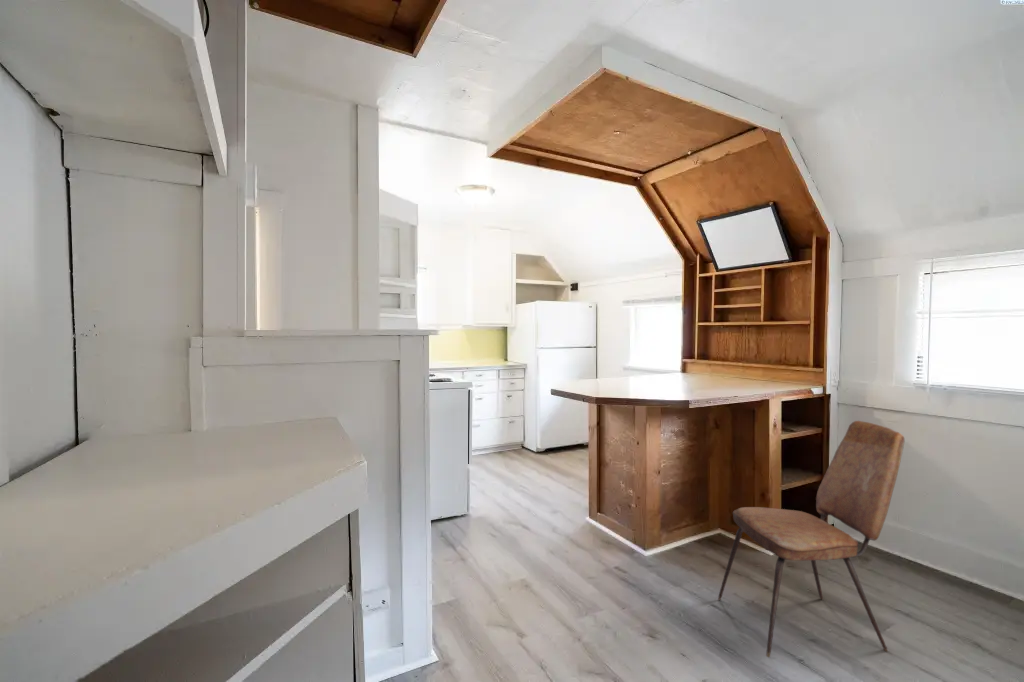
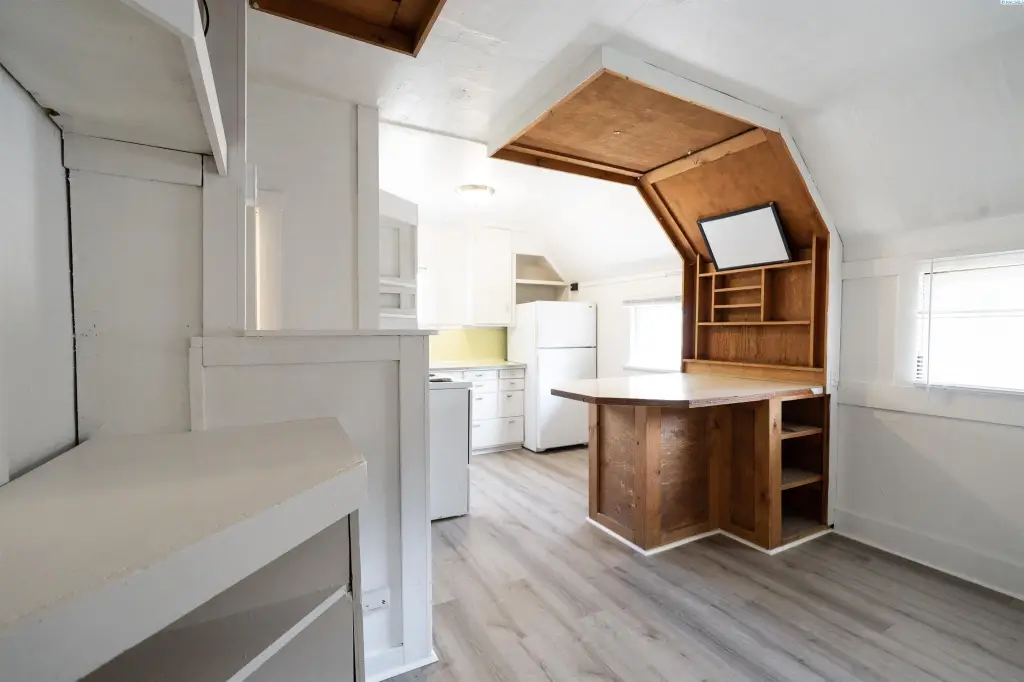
- dining chair (812, 525)
